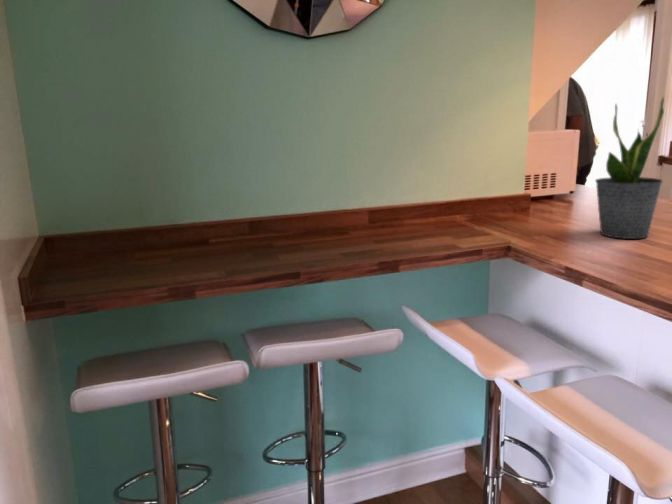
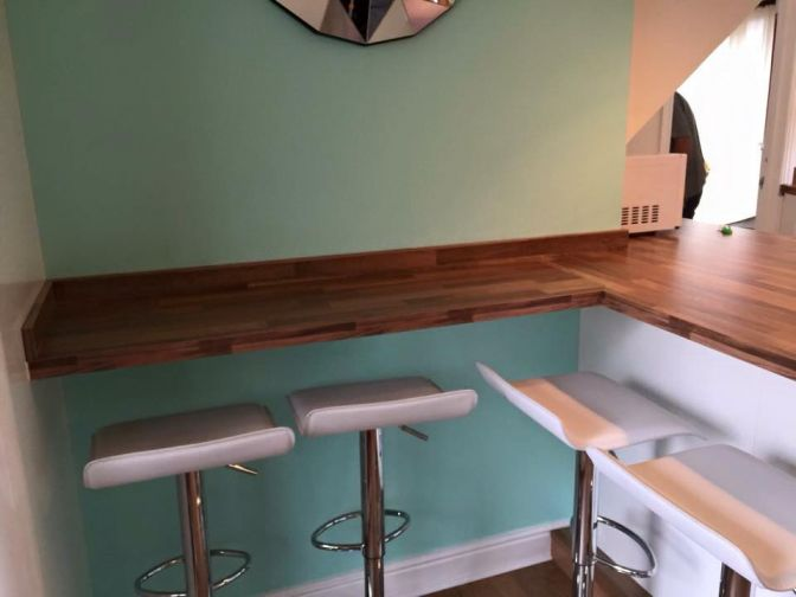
- potted plant (629, 167)
